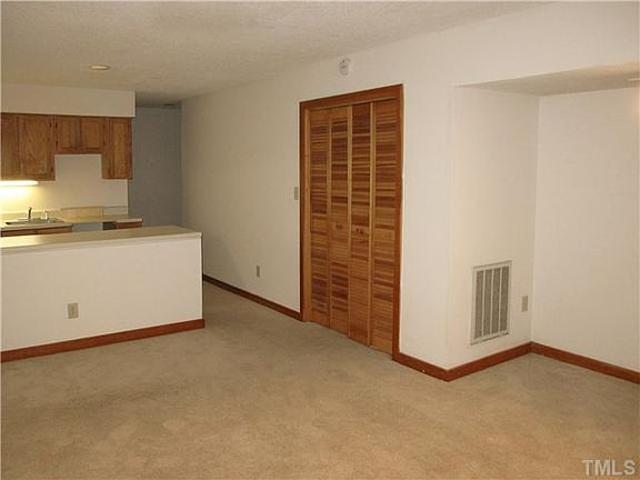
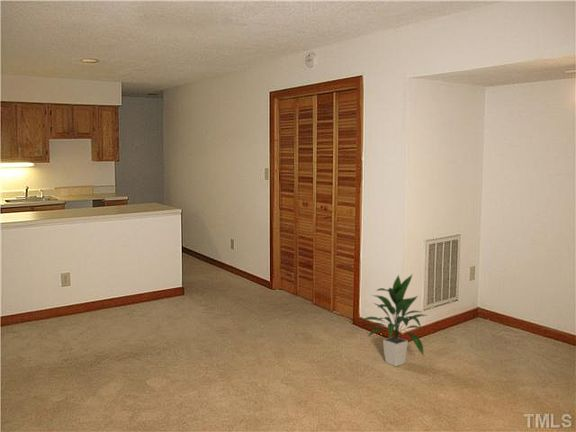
+ indoor plant (397, 320)
